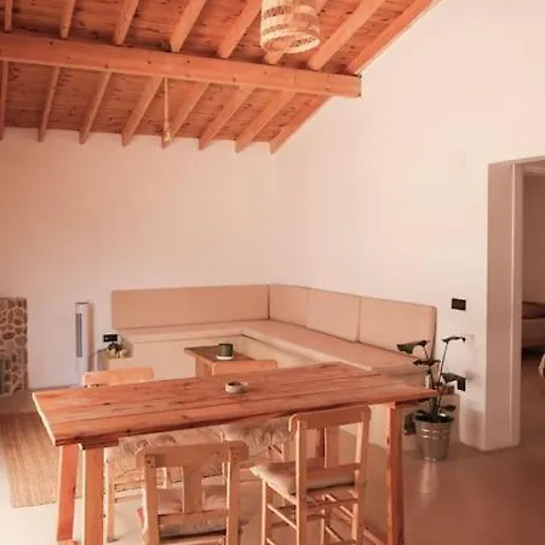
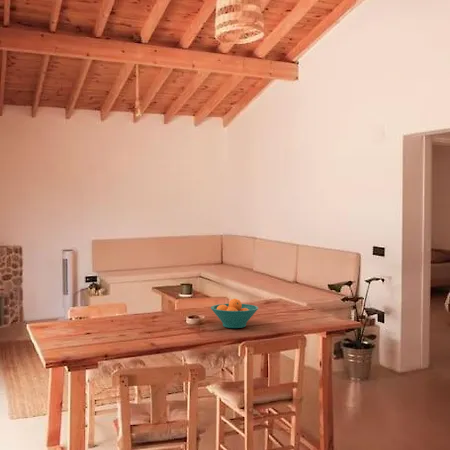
+ fruit bowl (234, 312)
